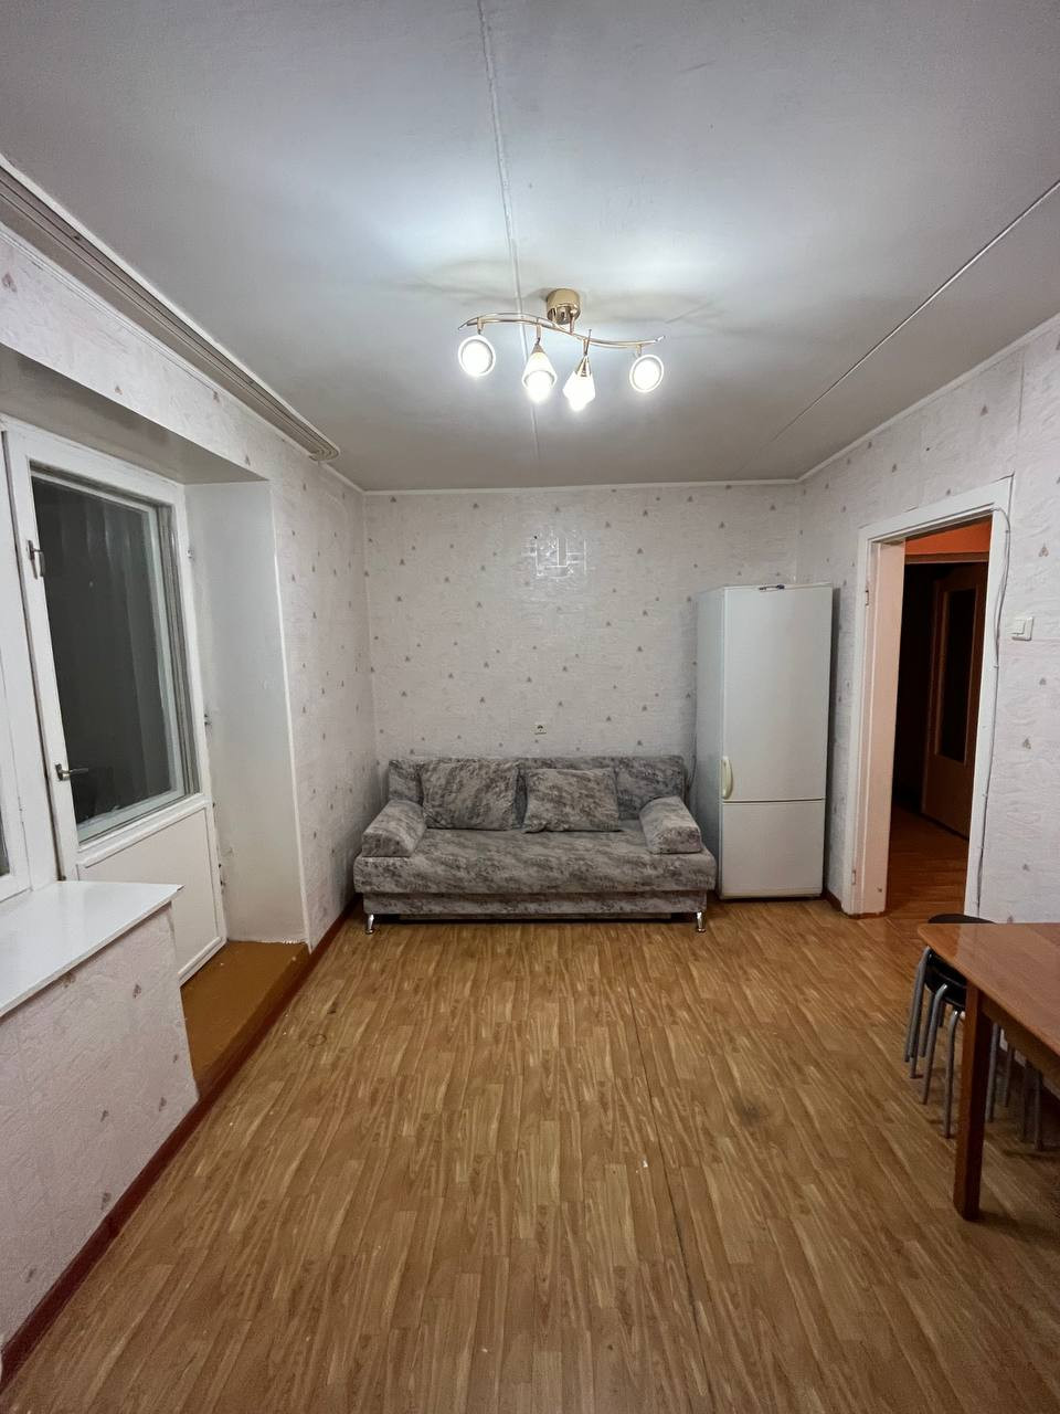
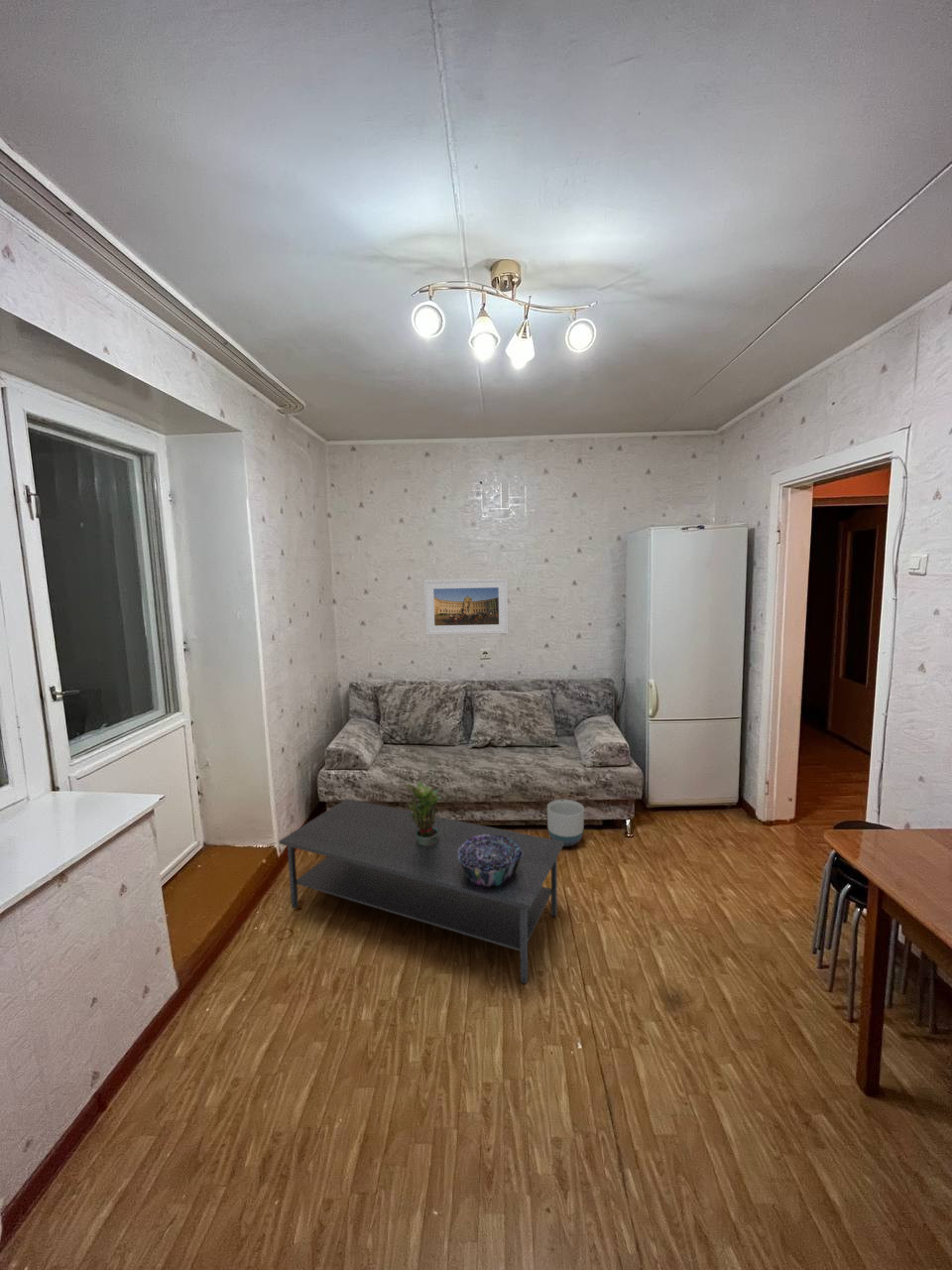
+ potted plant (420, 809)
+ decorative bowl (490, 860)
+ planter (565, 825)
+ coffee table (420, 876)
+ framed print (466, 606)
